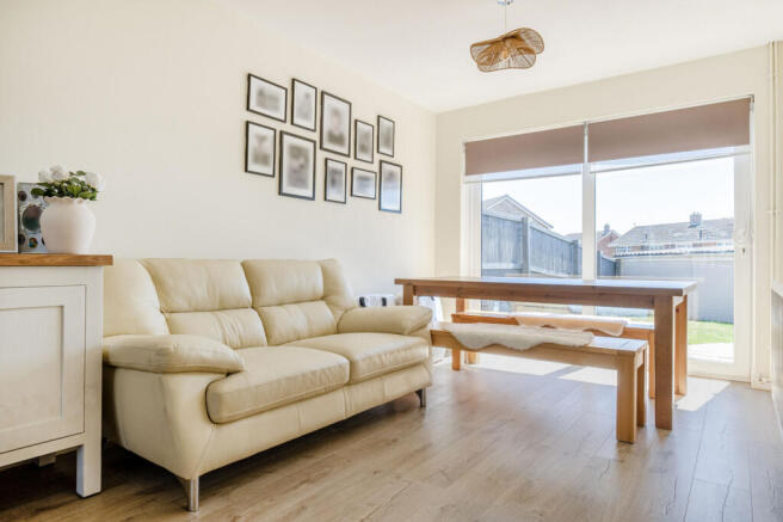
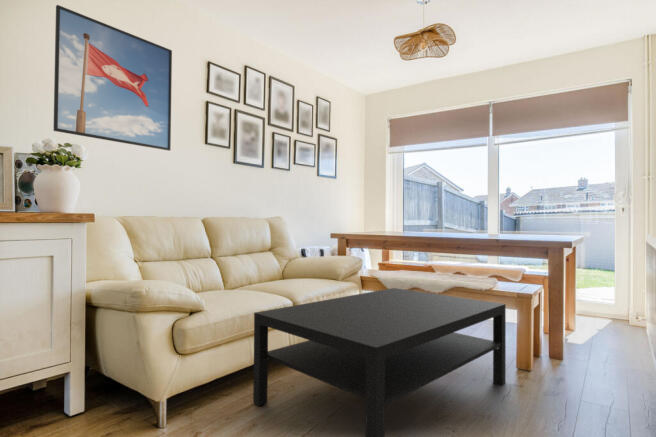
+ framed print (119, 86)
+ coffee table (387, 350)
